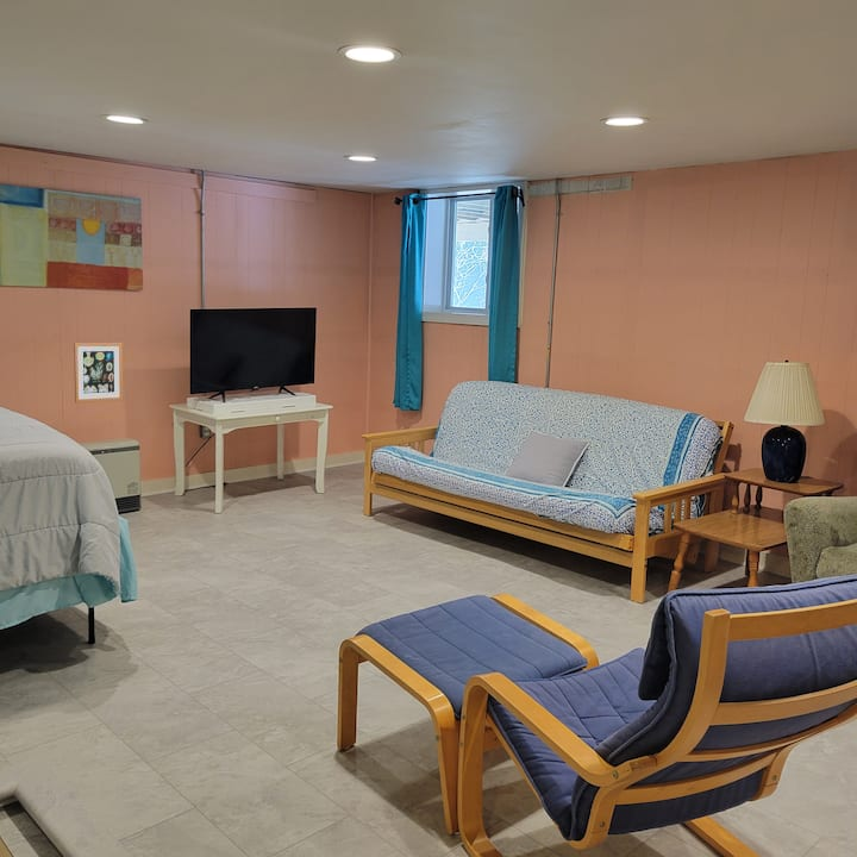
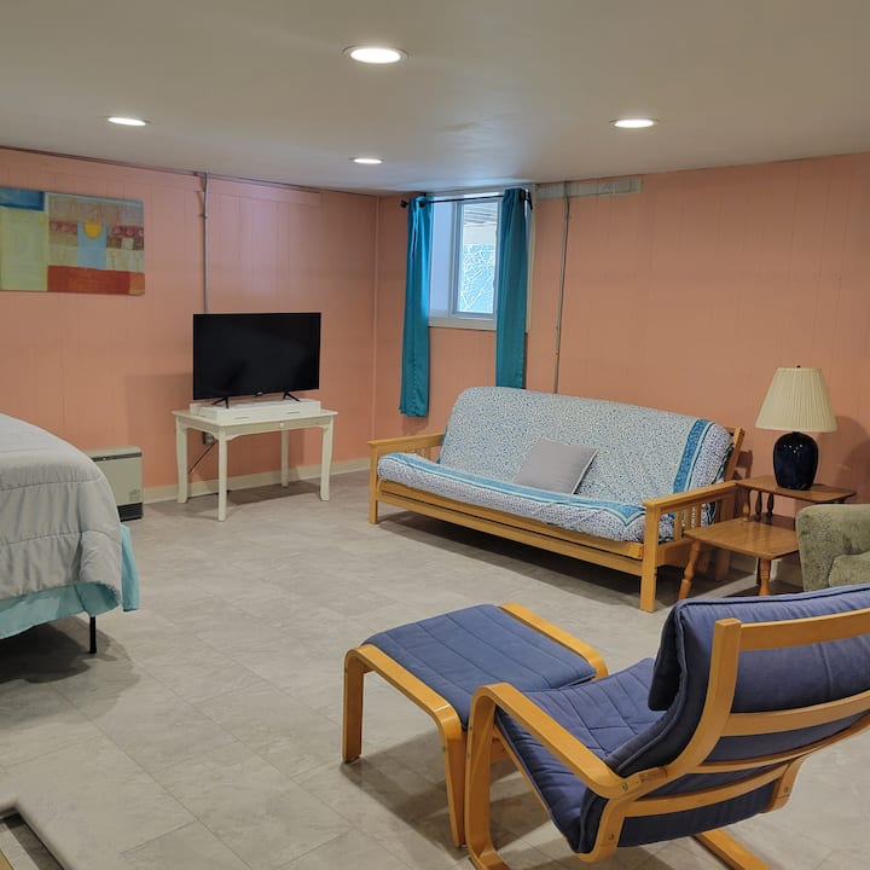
- wall art (99, 371)
